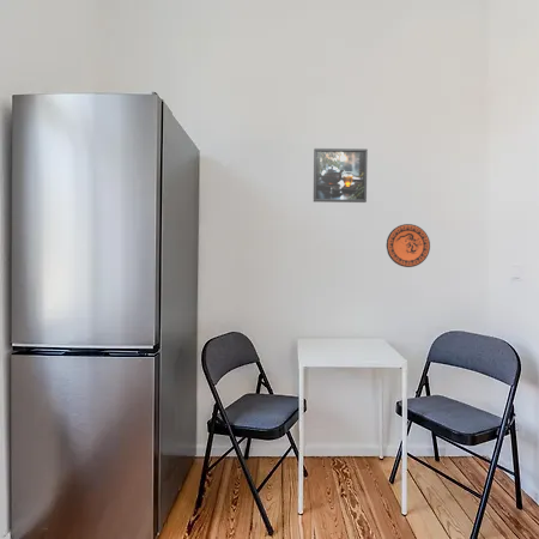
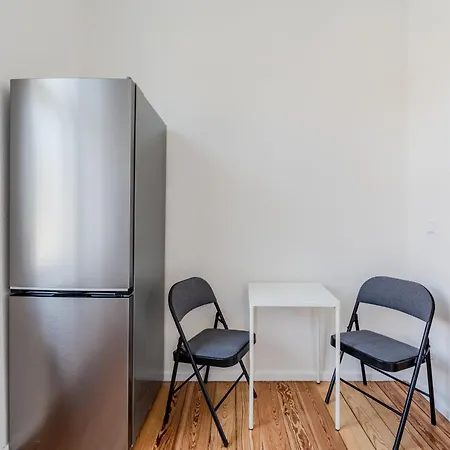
- decorative plate (407, 246)
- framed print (340, 175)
